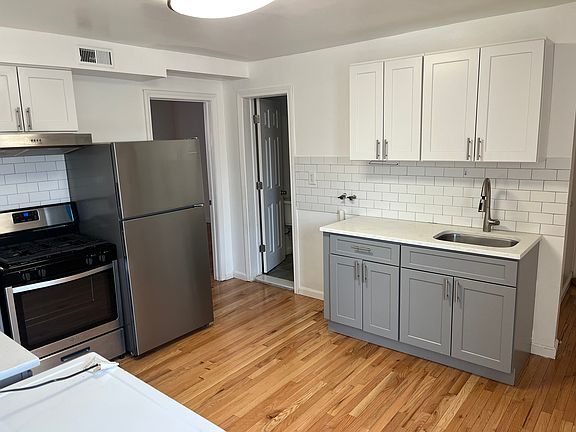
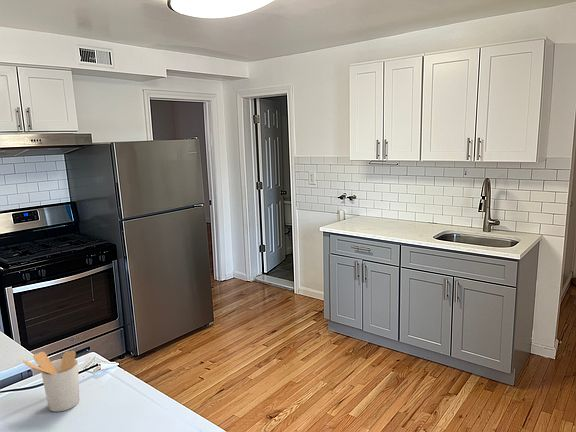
+ utensil holder (52, 379)
